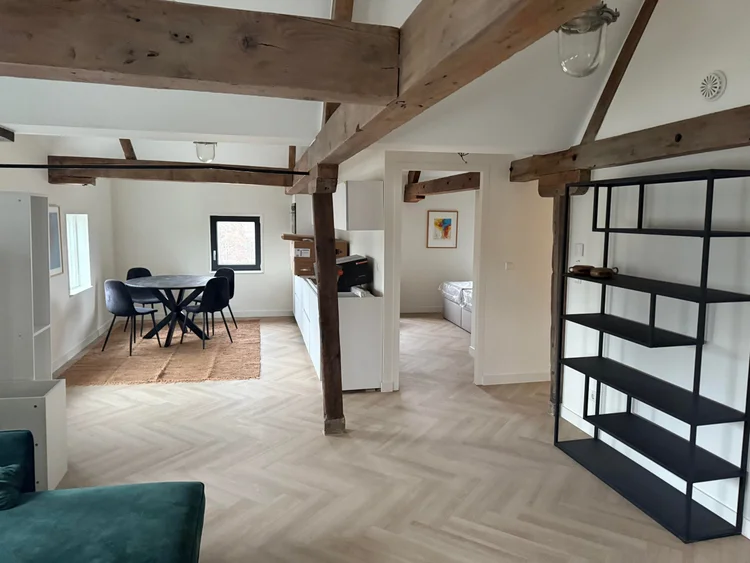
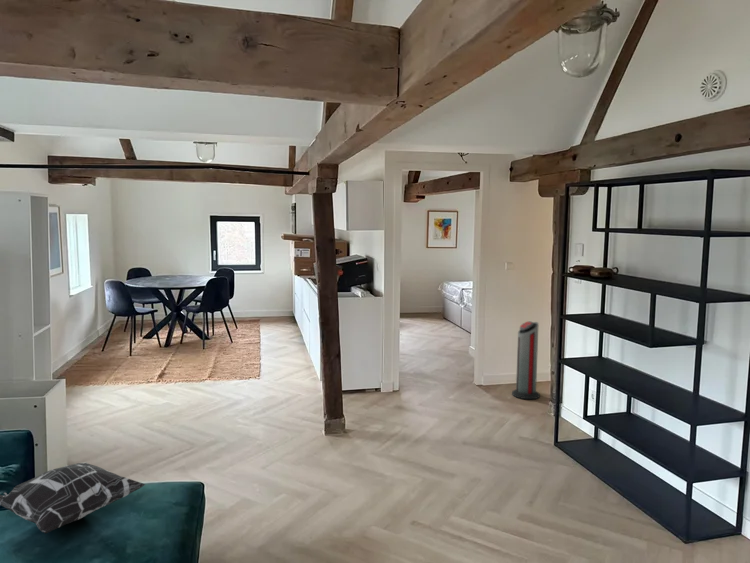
+ decorative pillow (63, 493)
+ air purifier (527, 358)
